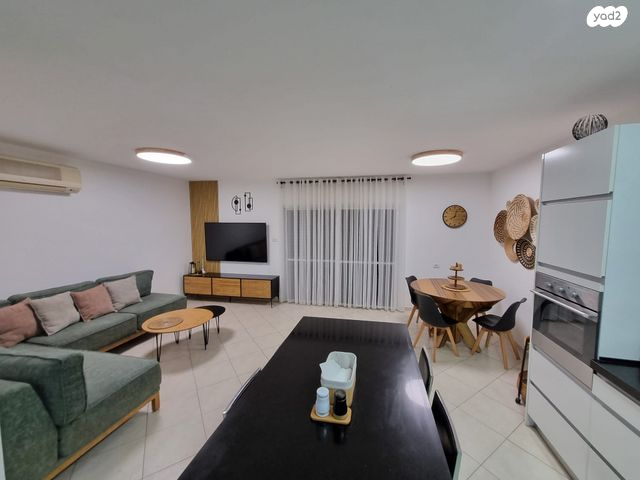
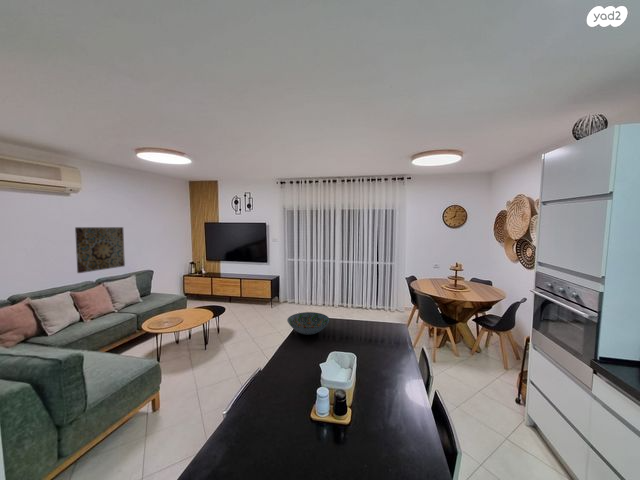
+ decorative bowl (308, 325)
+ wall art (101, 248)
